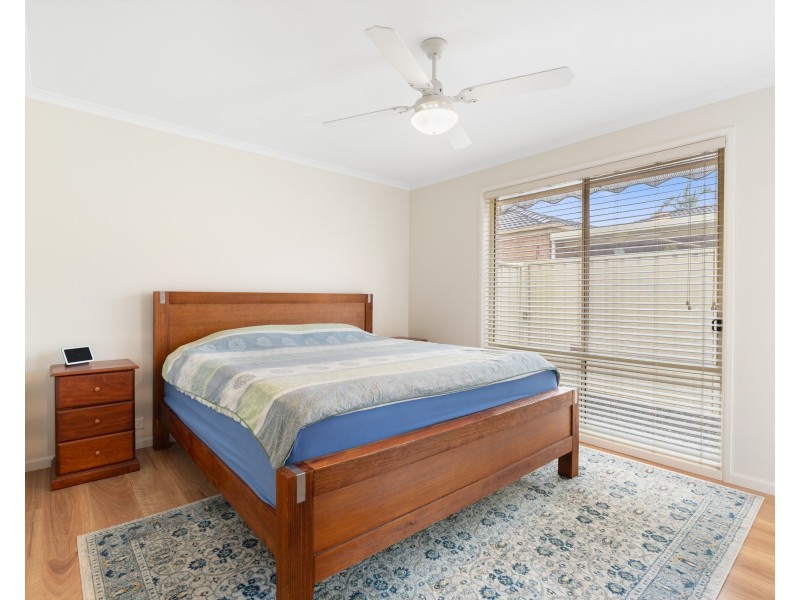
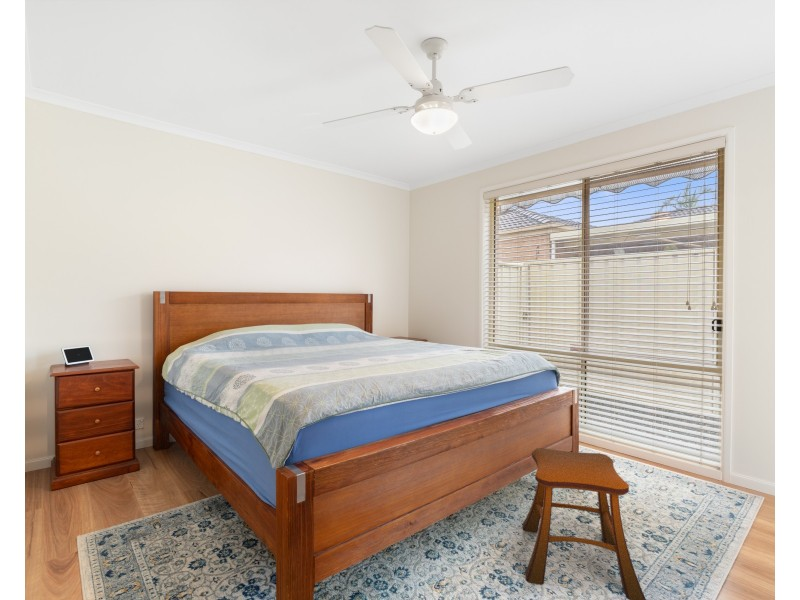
+ stool (577, 509)
